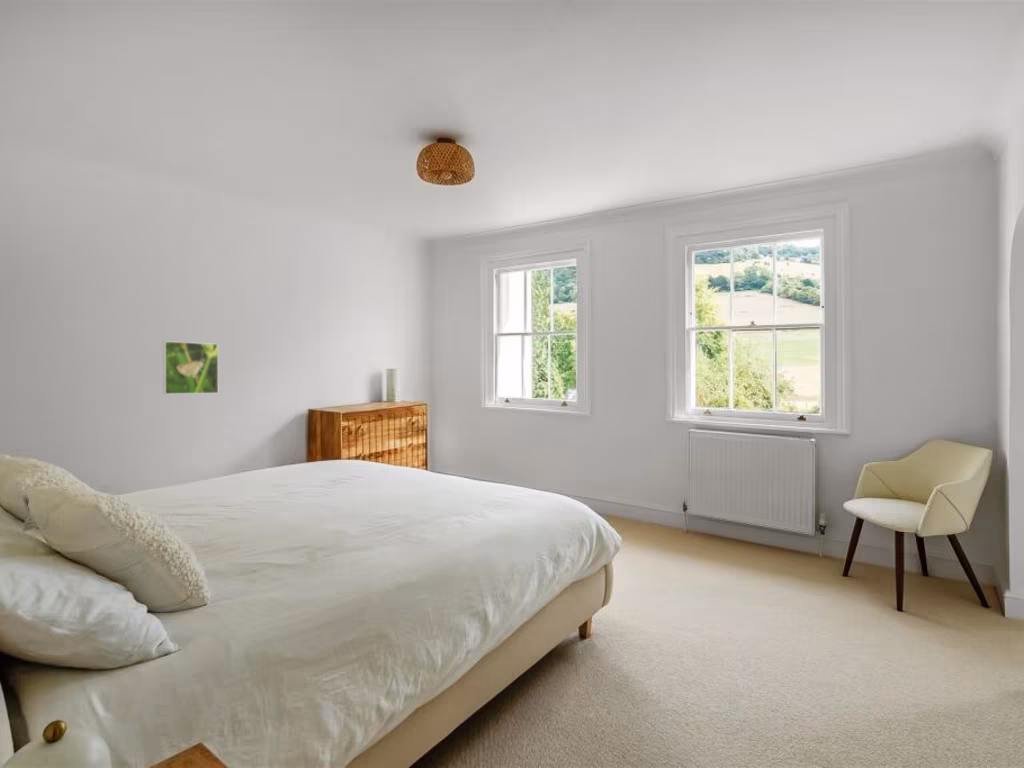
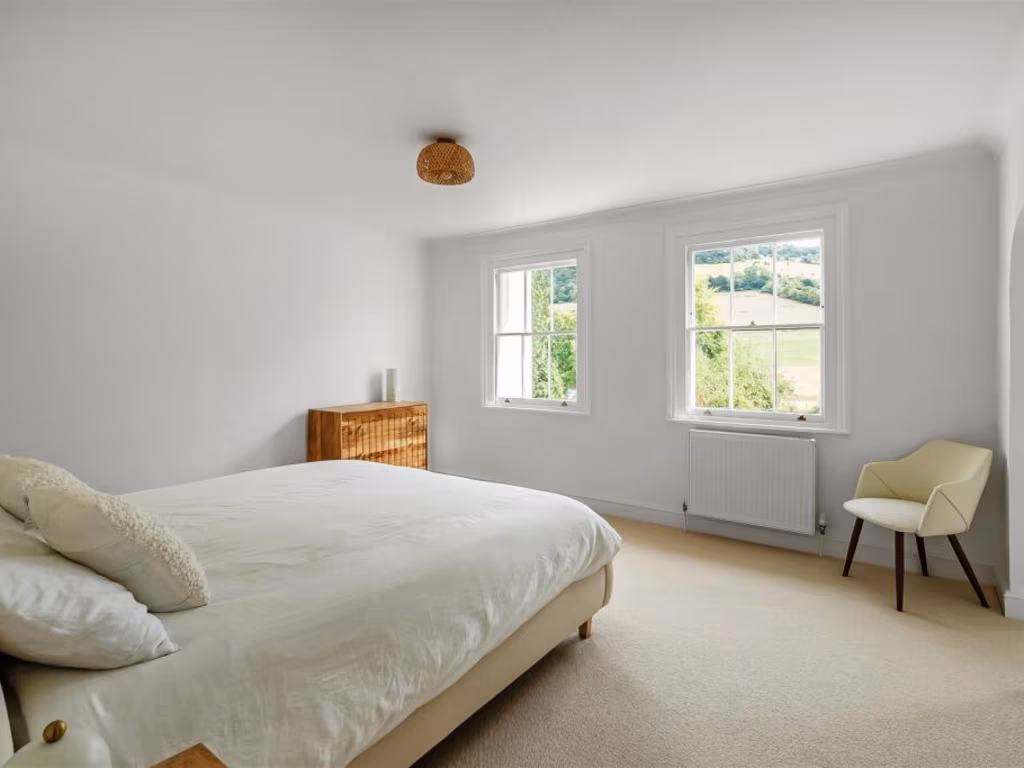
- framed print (191, 368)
